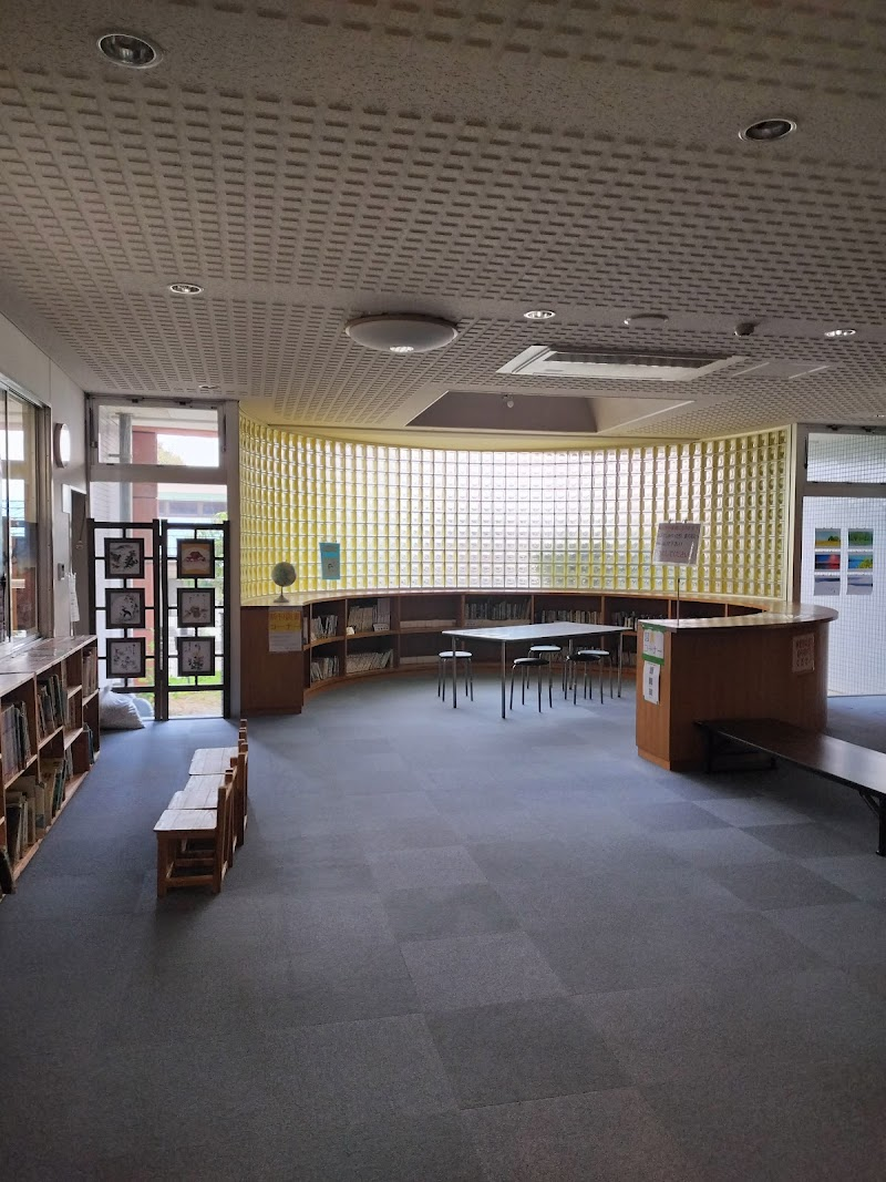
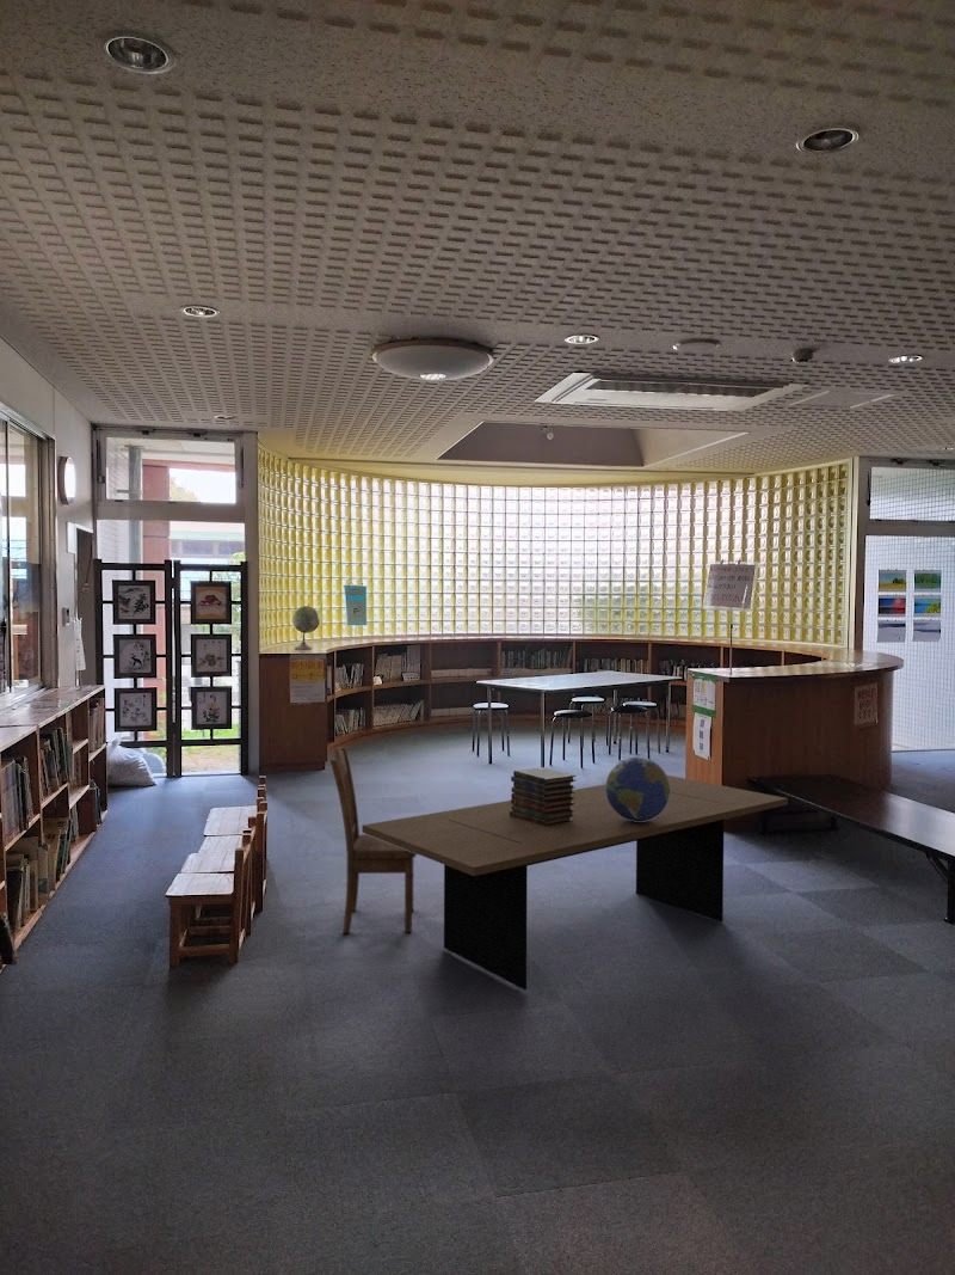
+ globe (637, 789)
+ dining table (584, 852)
+ dining chair (374, 836)
+ book stack (543, 795)
